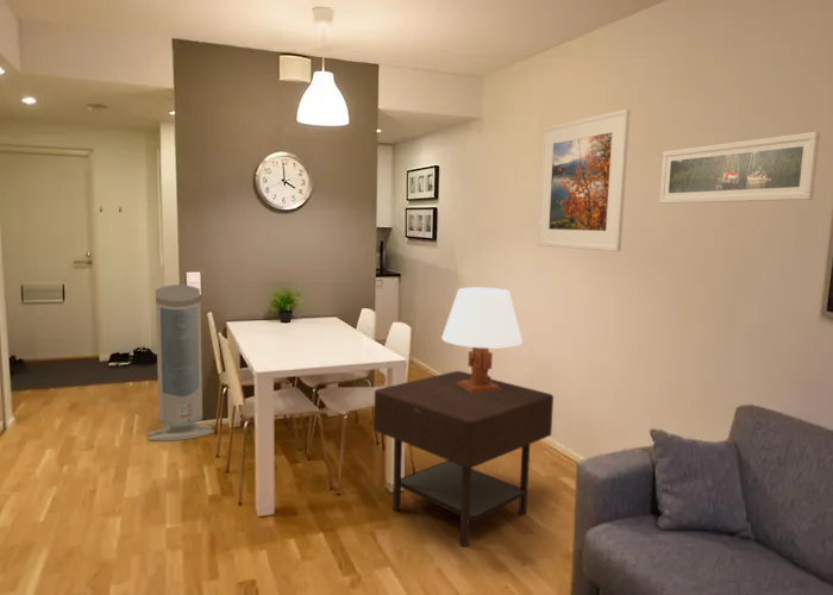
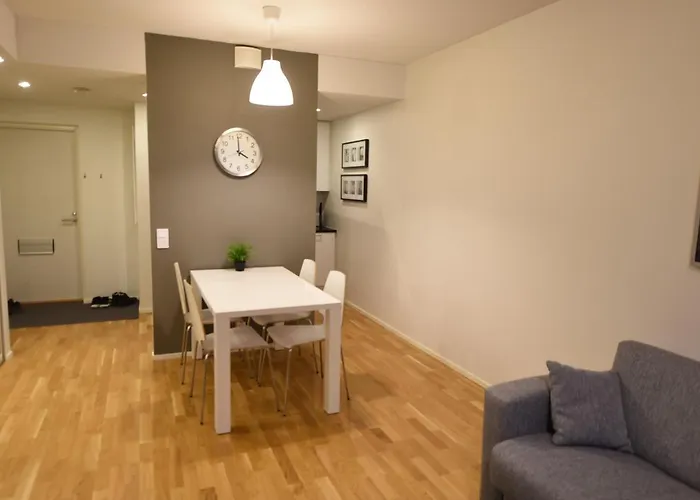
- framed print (728, 171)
- side table (462, 452)
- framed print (578, 184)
- table lamp (481, 338)
- air purifier (178, 361)
